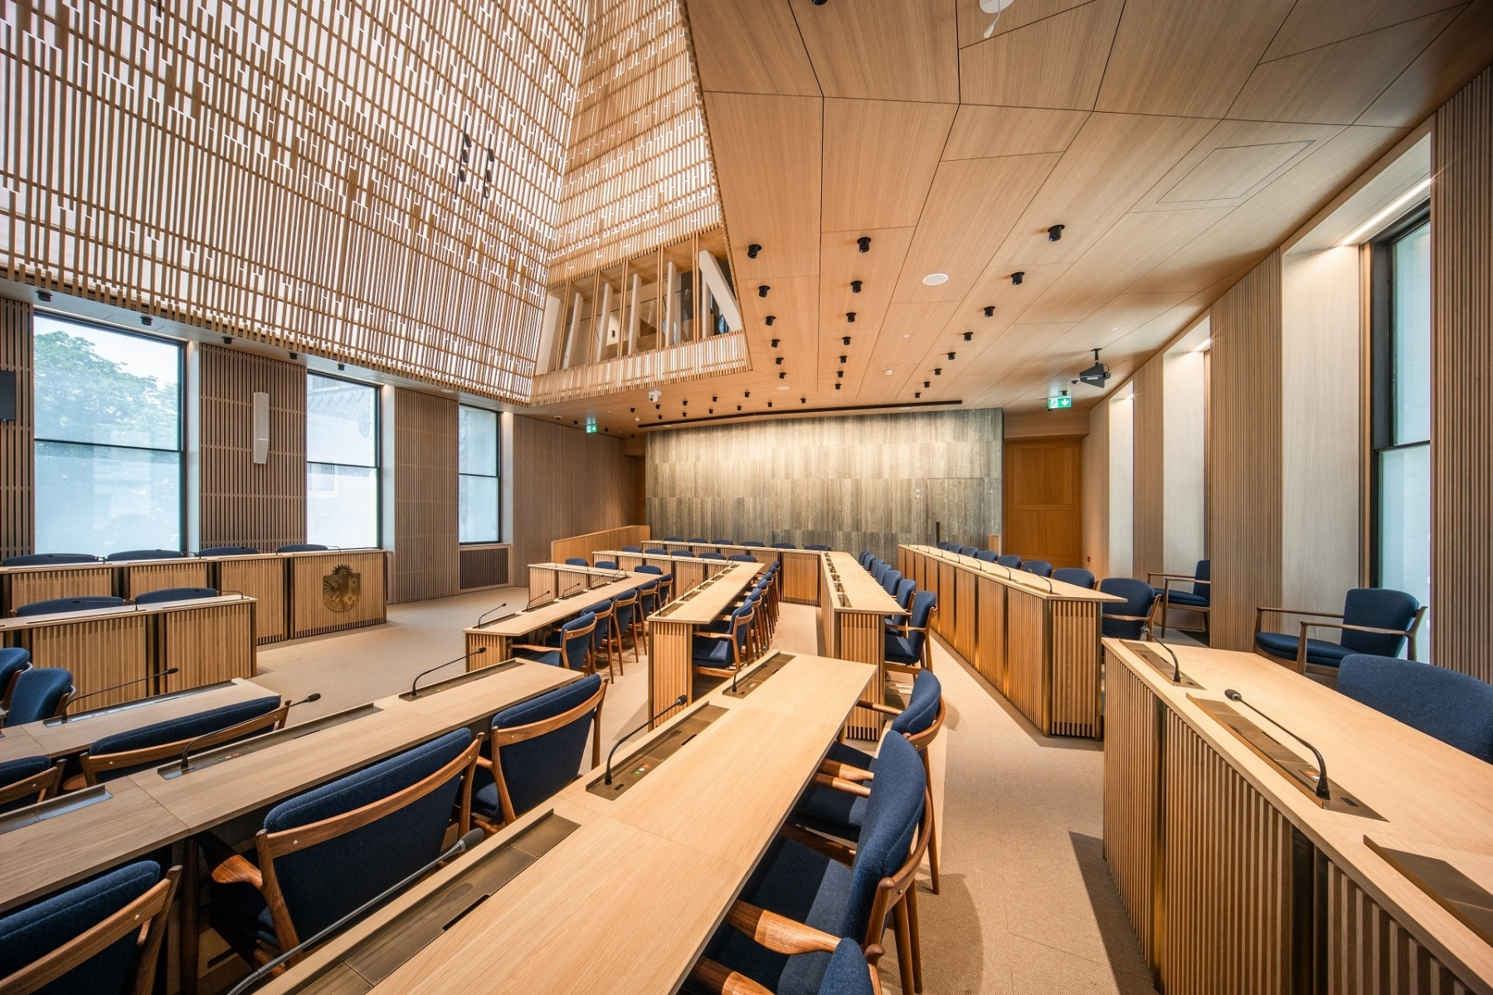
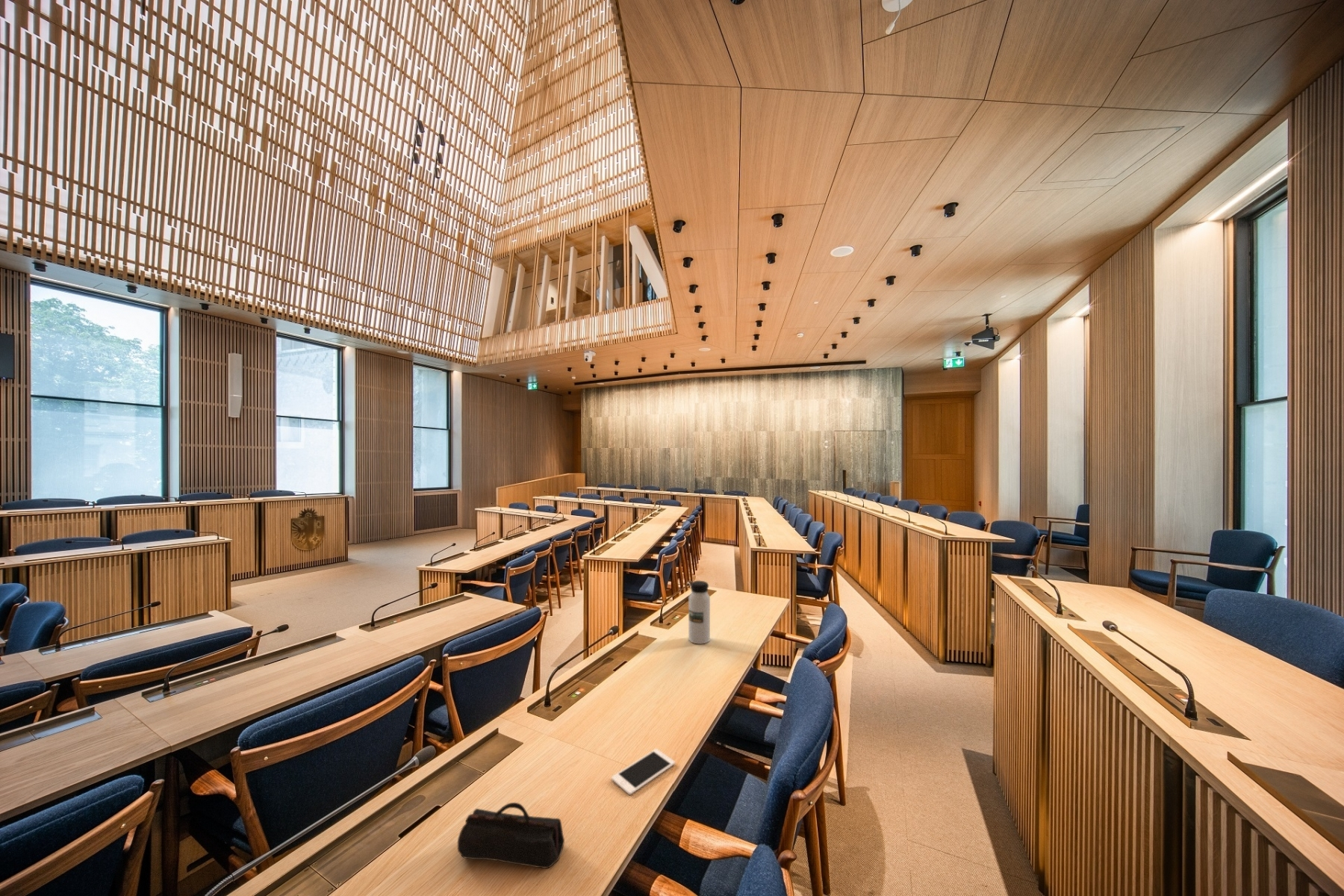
+ pencil case (511, 827)
+ cell phone (644, 770)
+ water bottle (699, 611)
